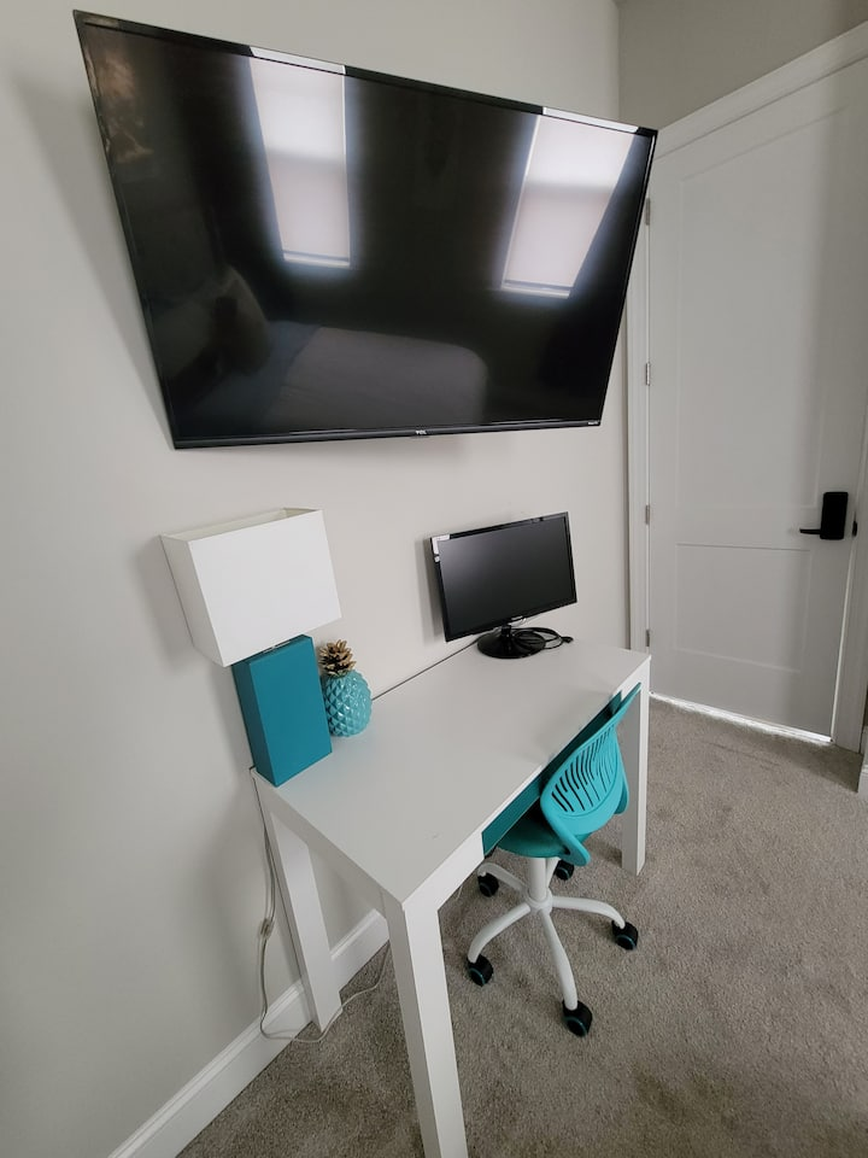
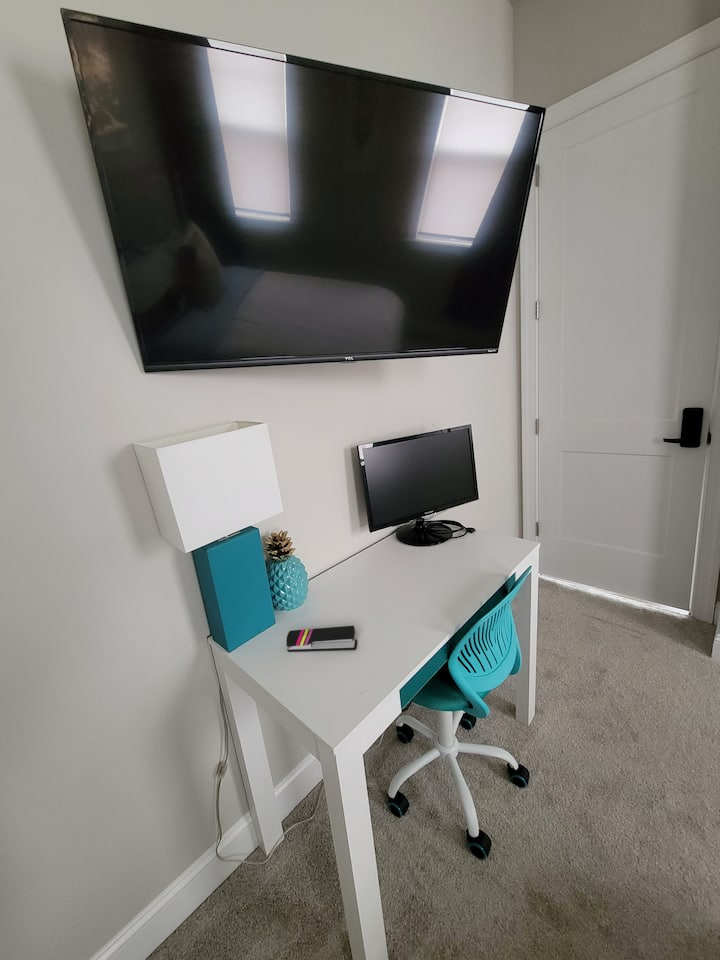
+ stapler (321, 638)
